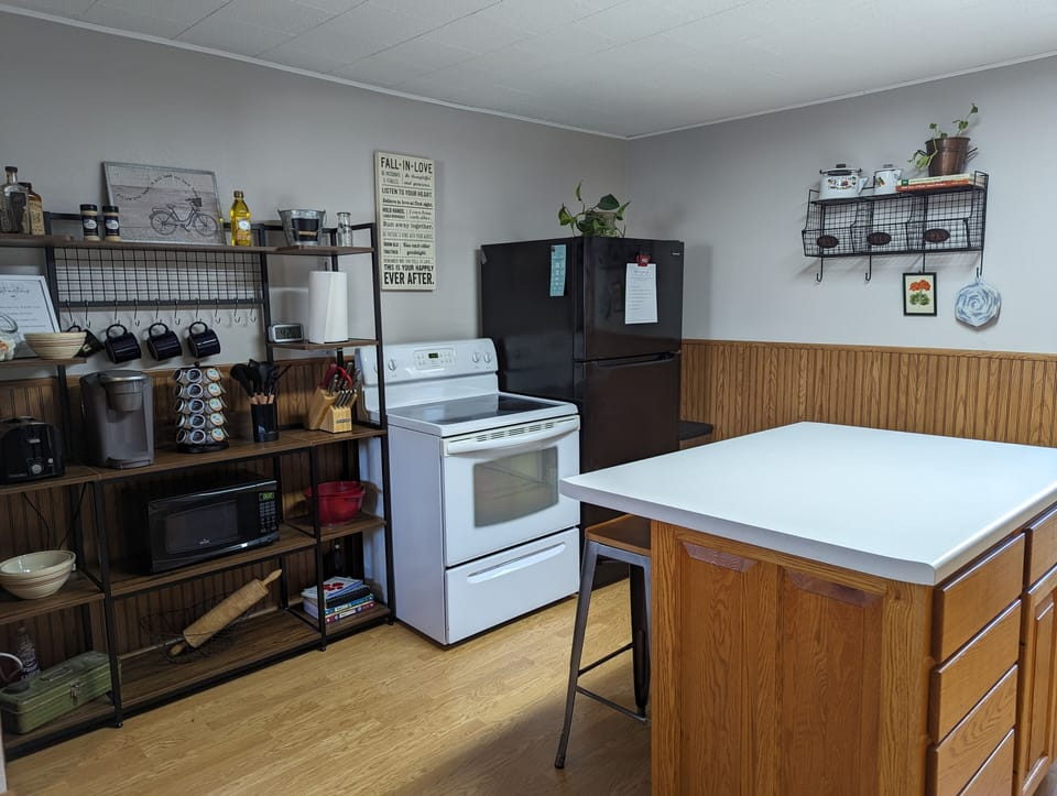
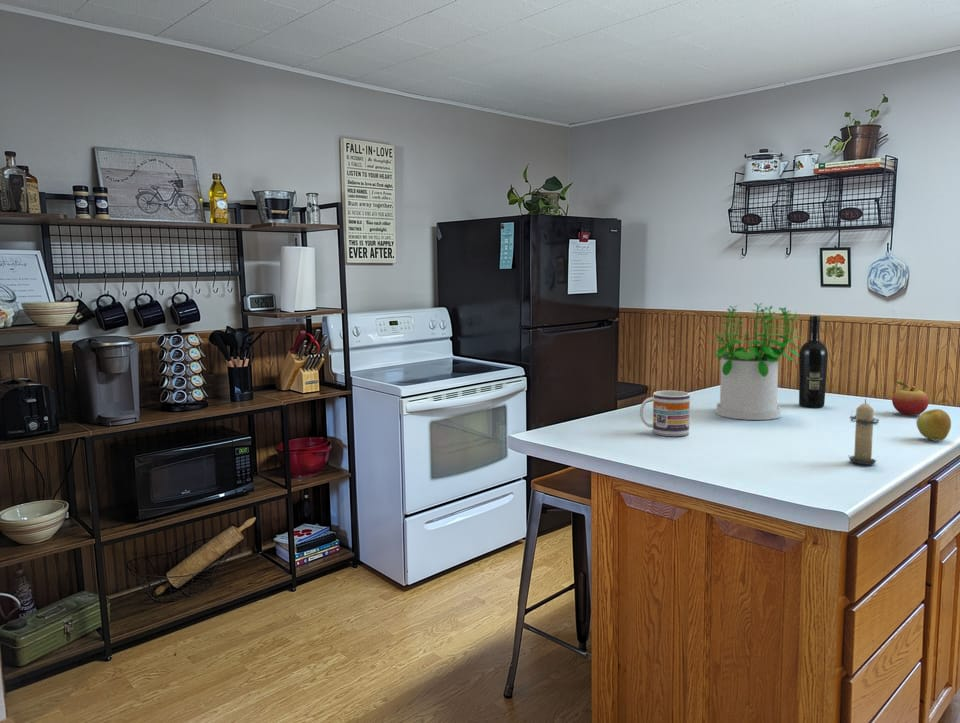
+ fruit (910, 398)
+ apple (934, 424)
+ potted plant (757, 359)
+ mug (666, 412)
+ wine bottle (813, 361)
+ candle (864, 431)
